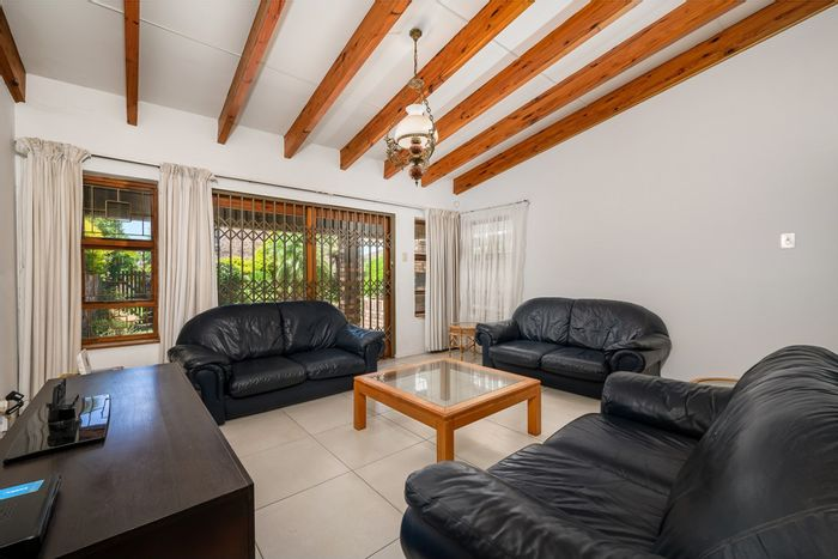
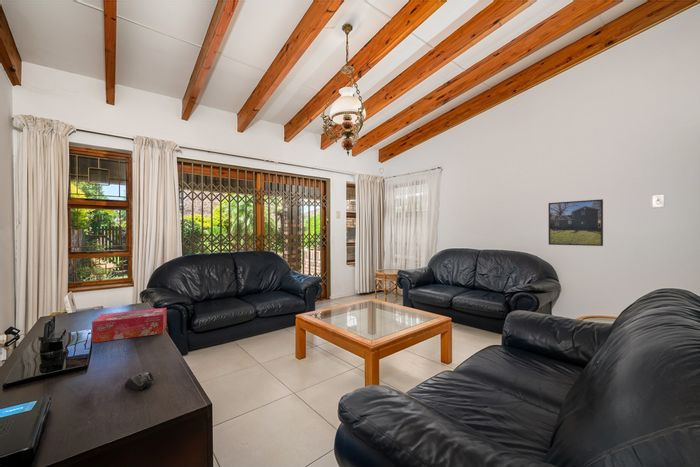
+ computer mouse (139, 379)
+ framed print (574, 223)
+ tissue box (132, 323)
